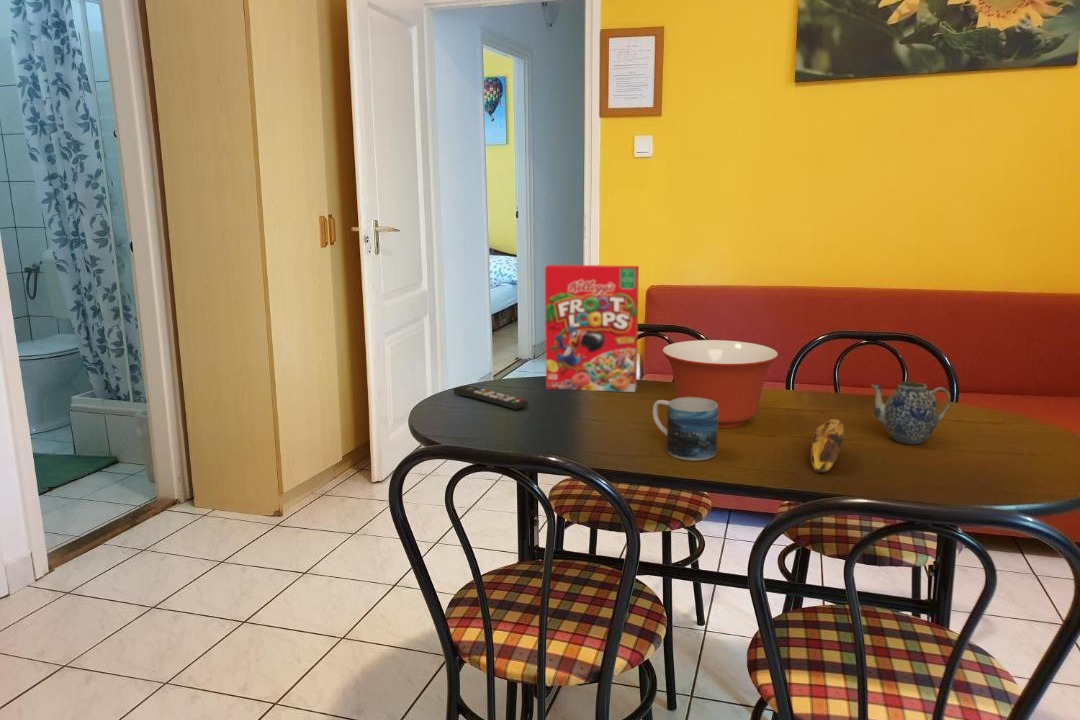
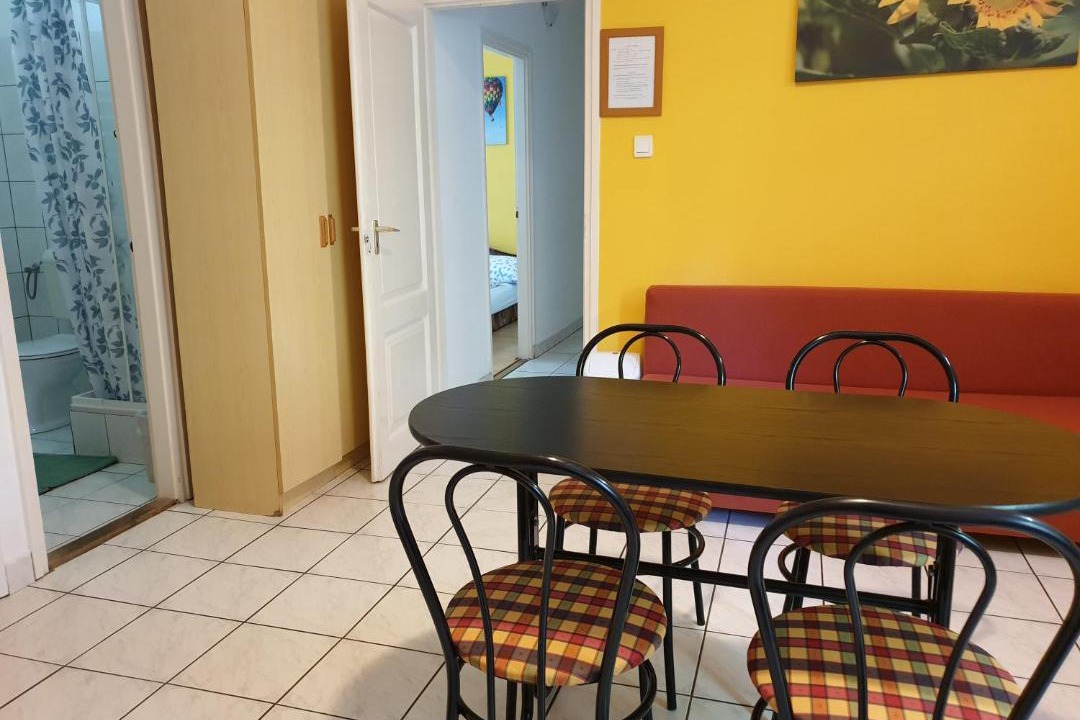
- cereal box (591, 327)
- mug (682, 426)
- banana (825, 439)
- teapot (908, 410)
- mixing bowl (717, 385)
- remote control (489, 396)
